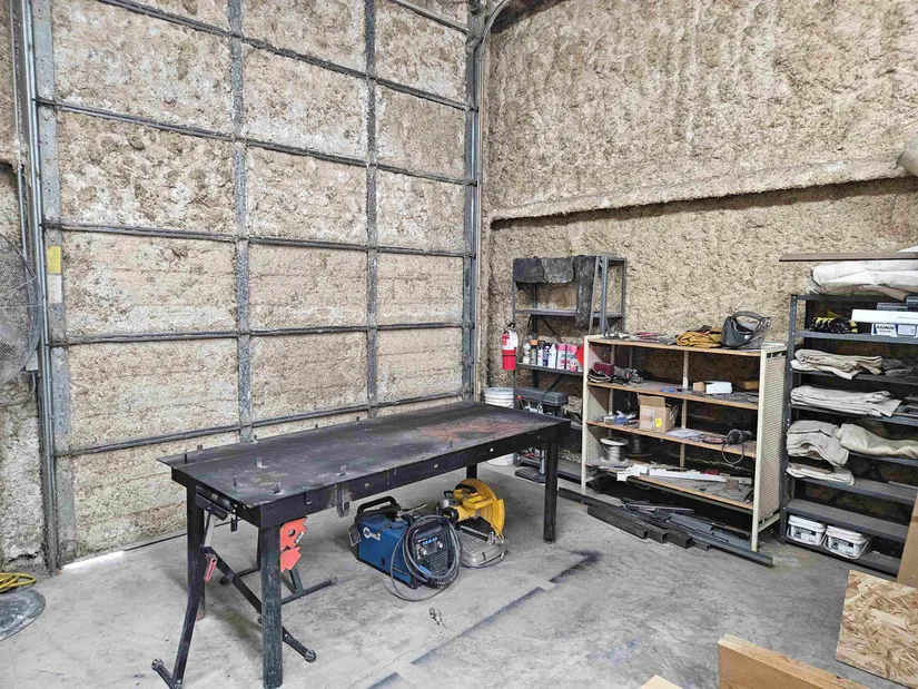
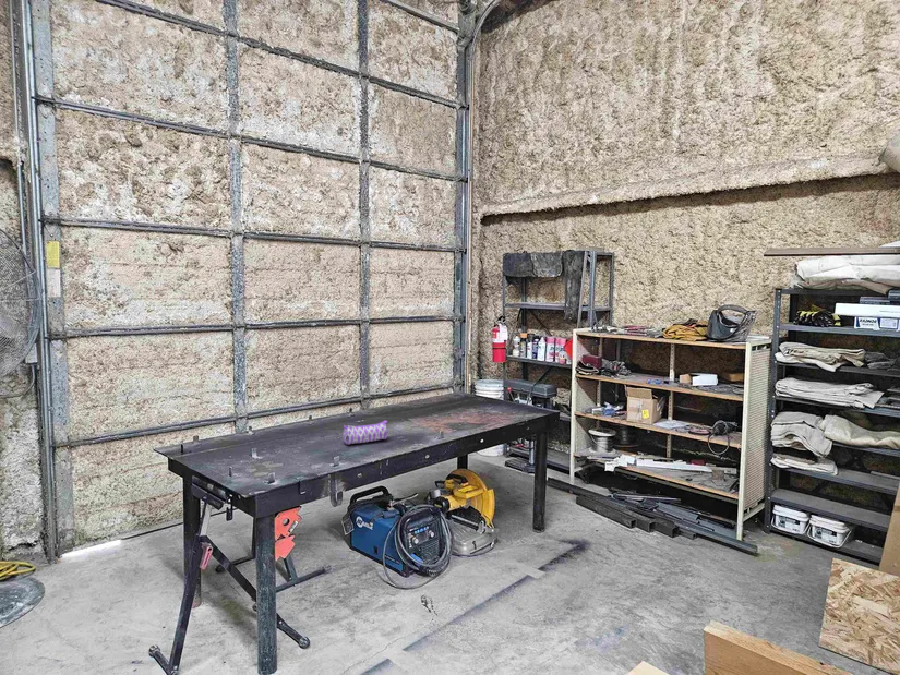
+ pencil case (364, 432)
